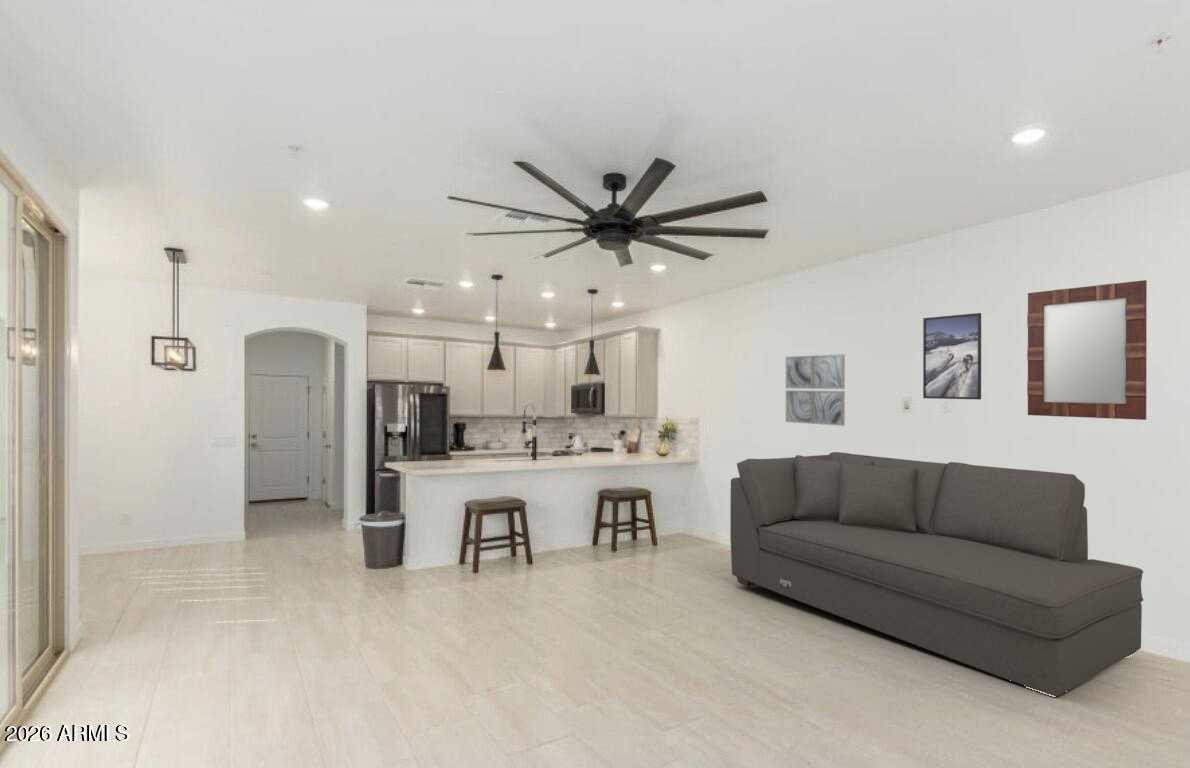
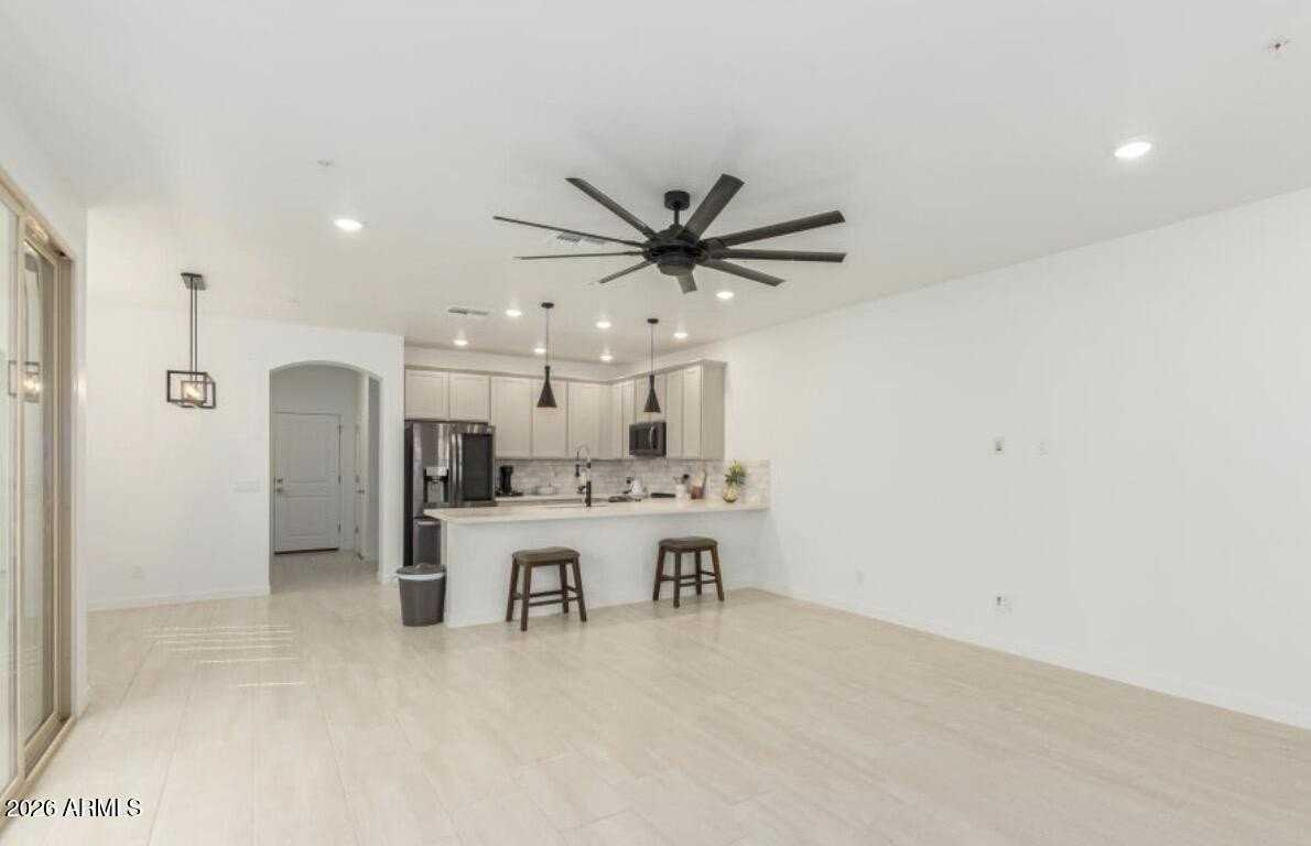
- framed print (951, 357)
- sofa (903, 539)
- home mirror (1082, 352)
- wall art (813, 388)
